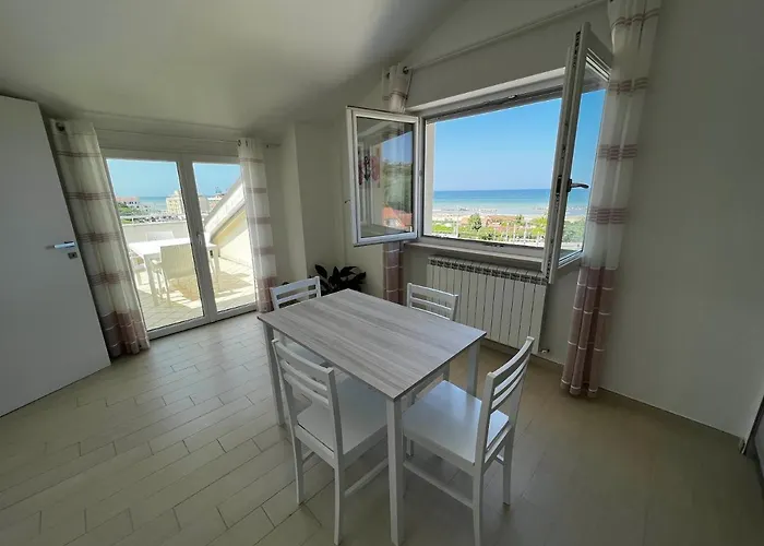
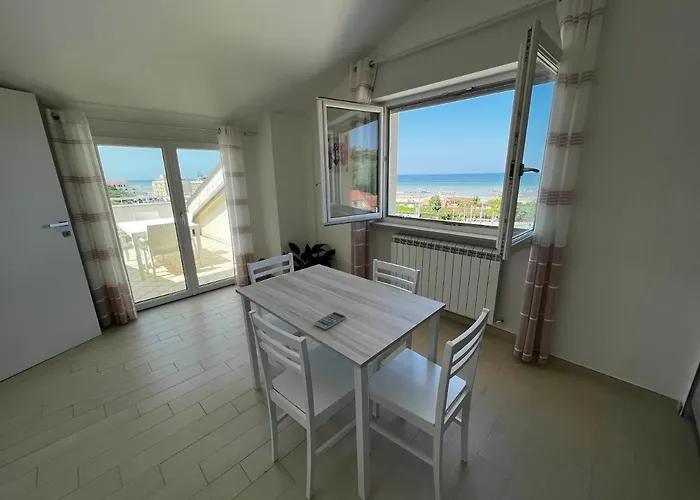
+ smartphone (330, 320)
